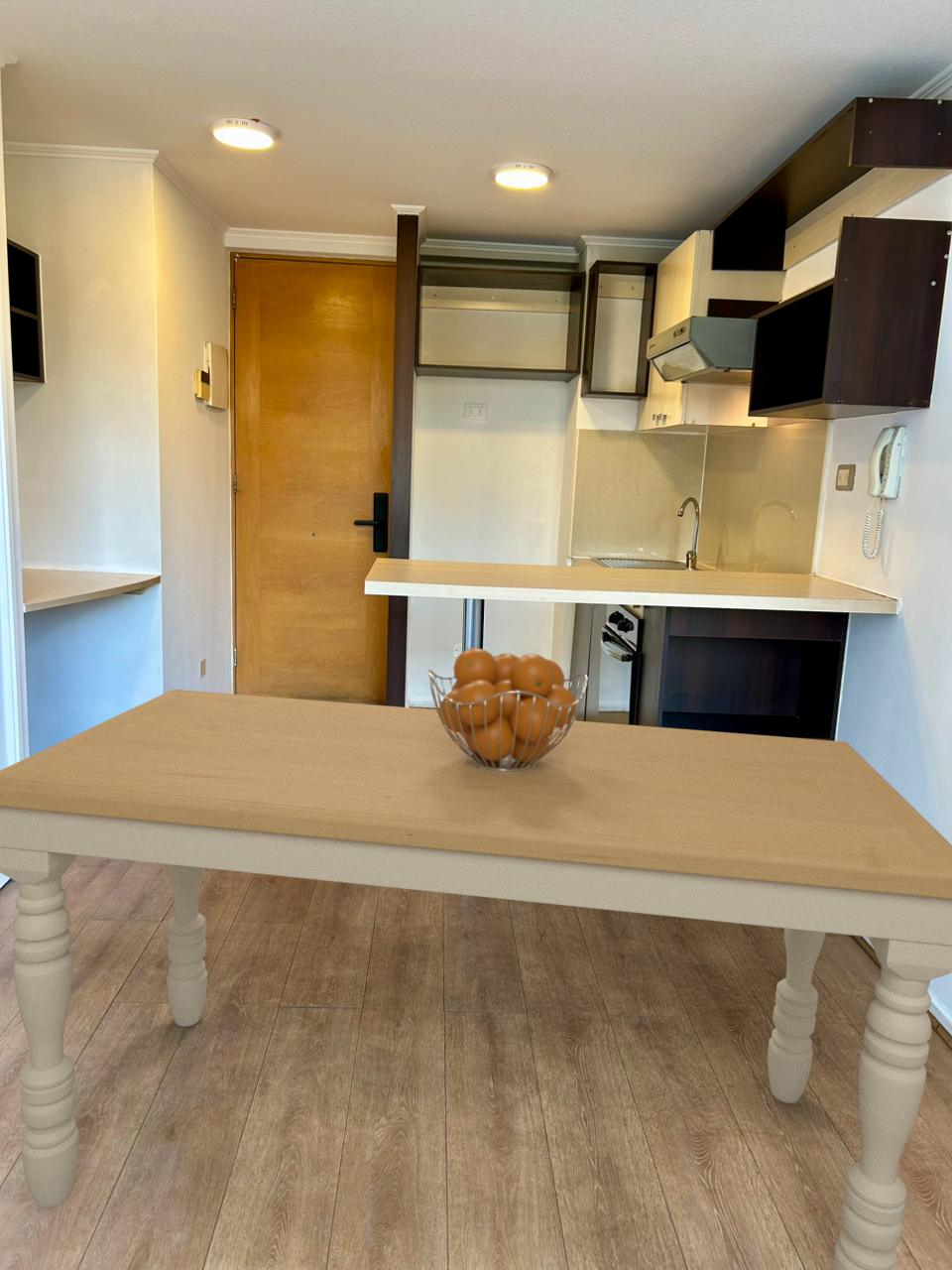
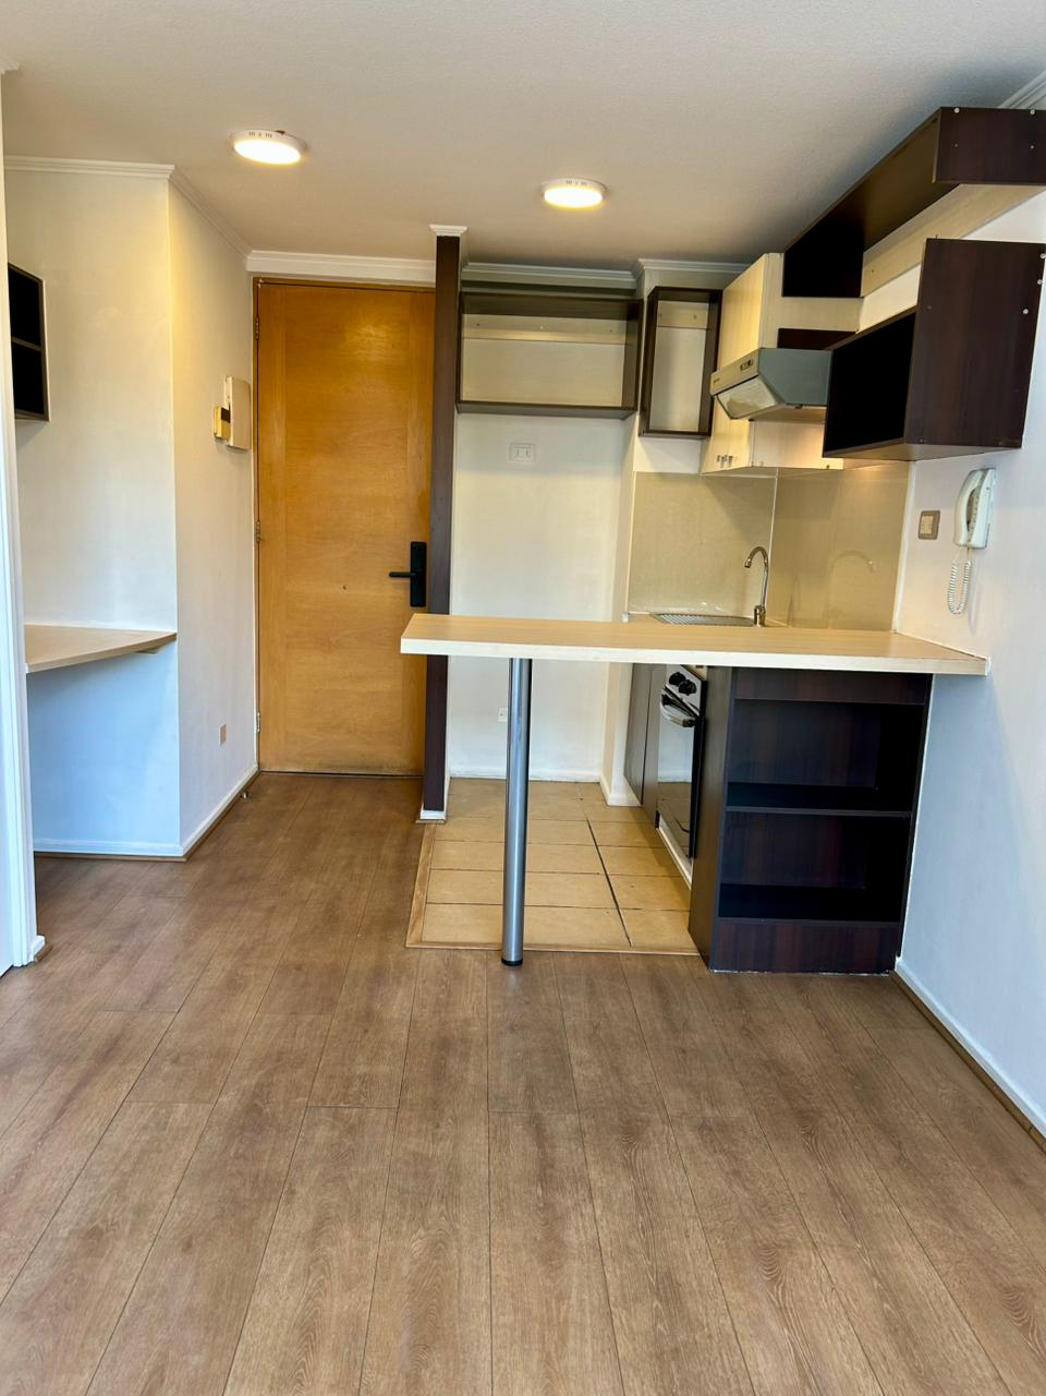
- dining table (469, 895)
- fruit basket (506, 705)
